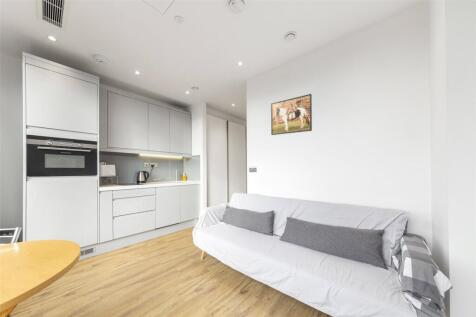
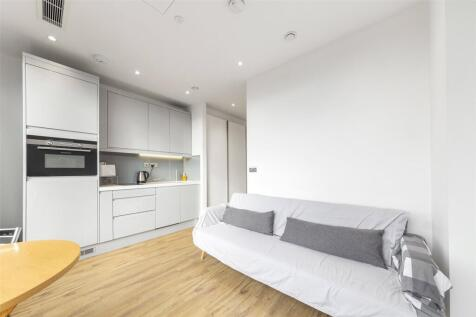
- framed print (289, 116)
